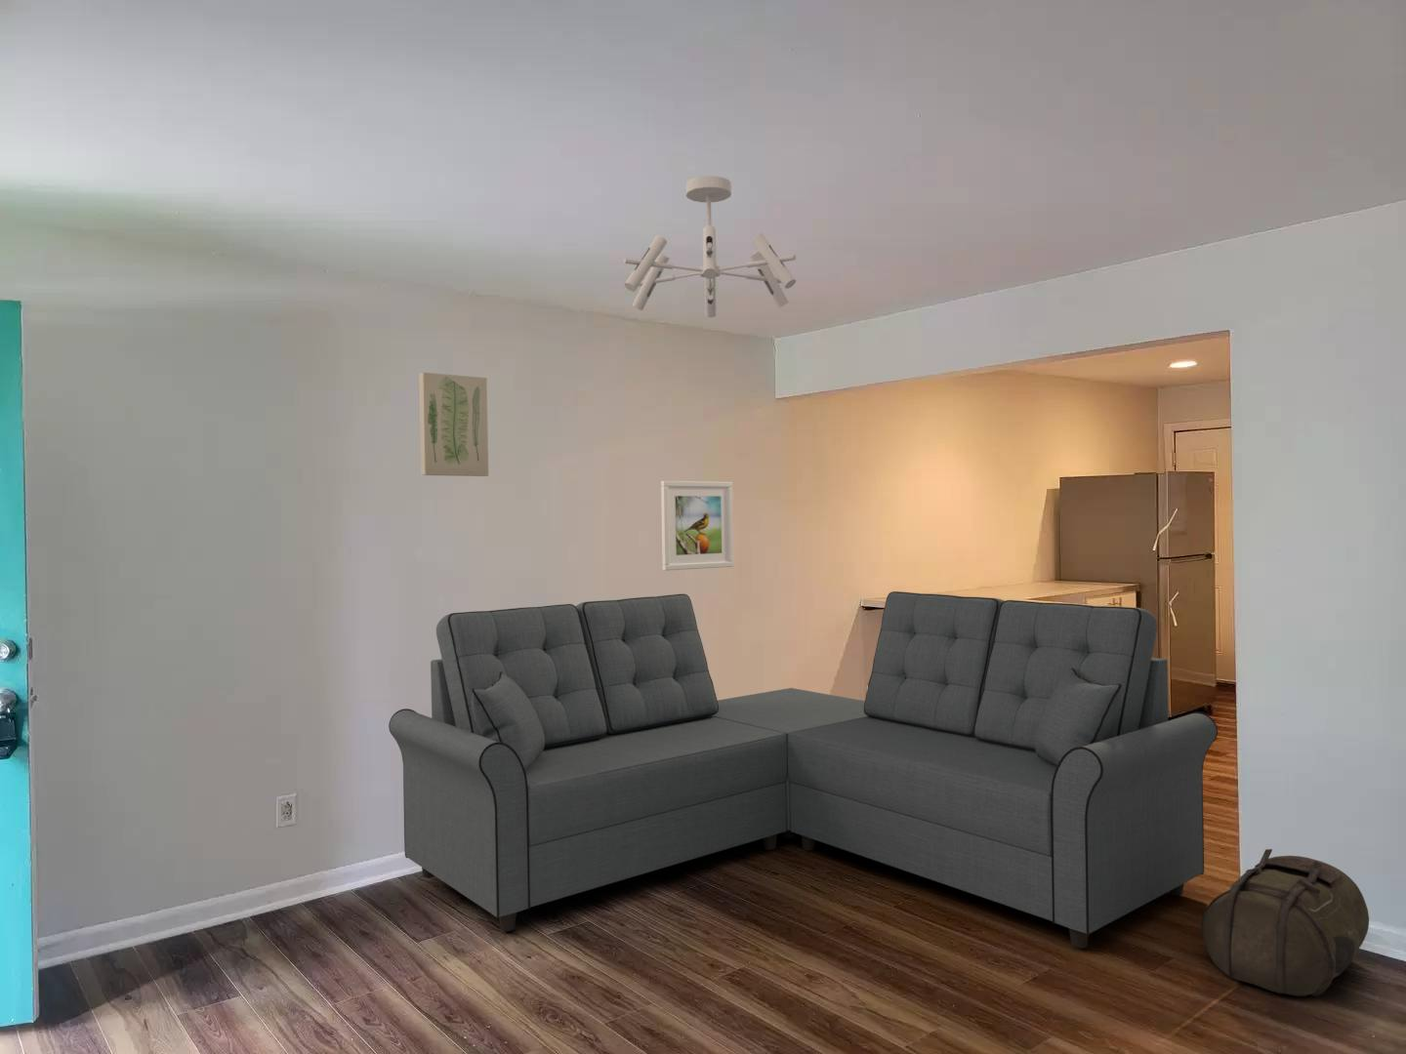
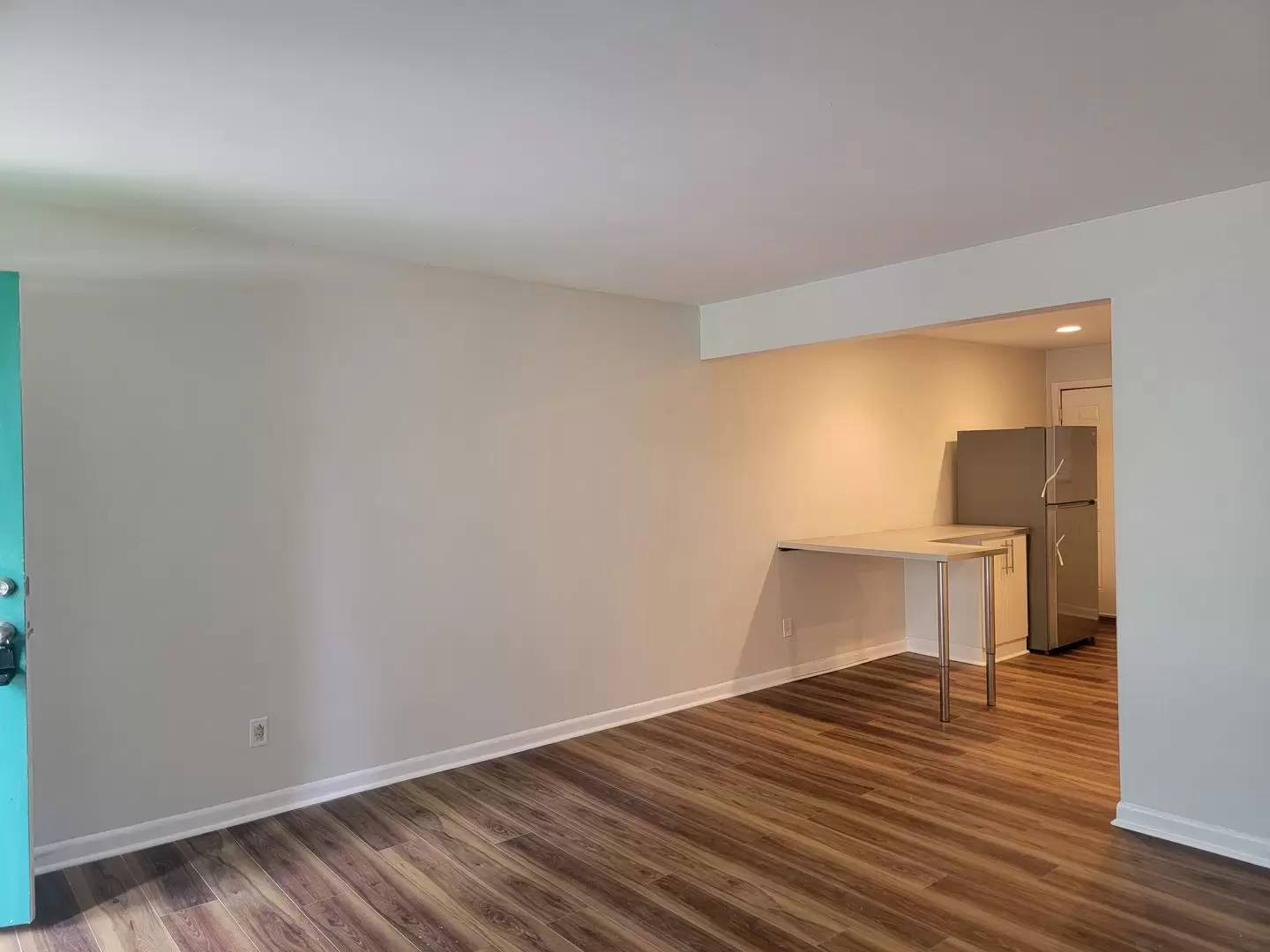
- sofa (784, 748)
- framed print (699, 525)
- backpack (1283, 913)
- wall art (454, 425)
- ceiling light fixture (709, 242)
